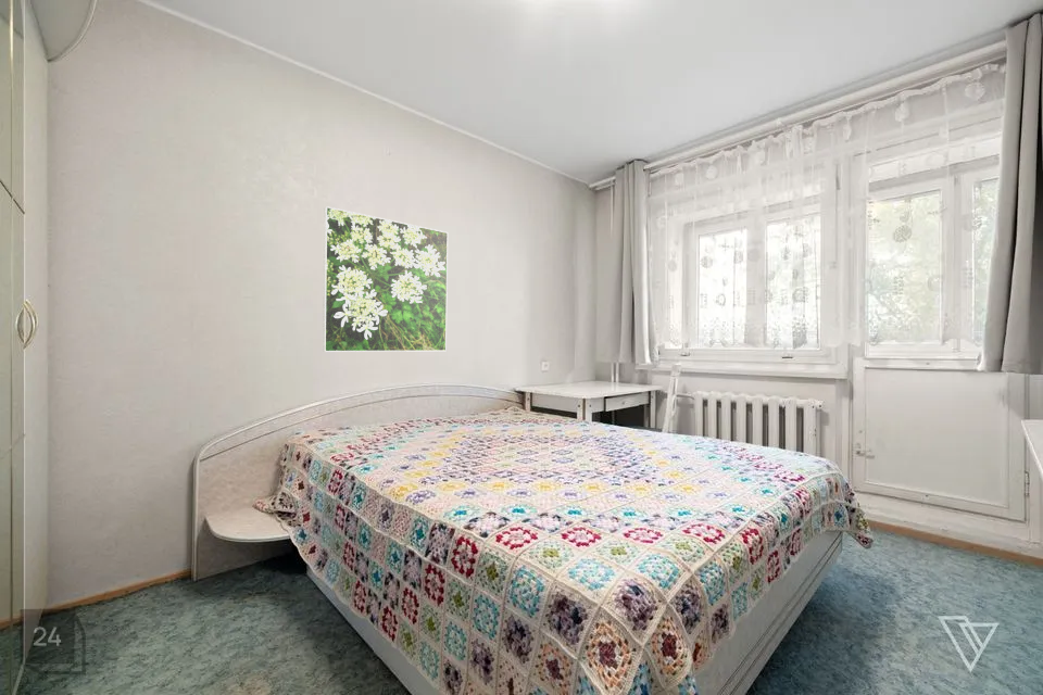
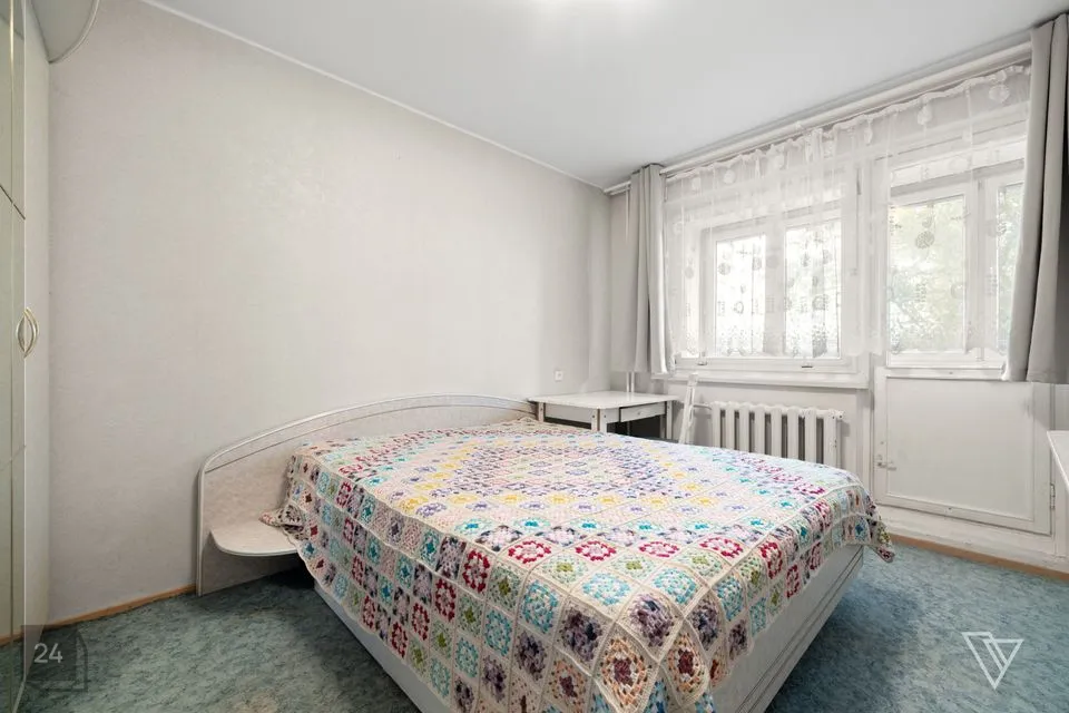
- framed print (391, 286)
